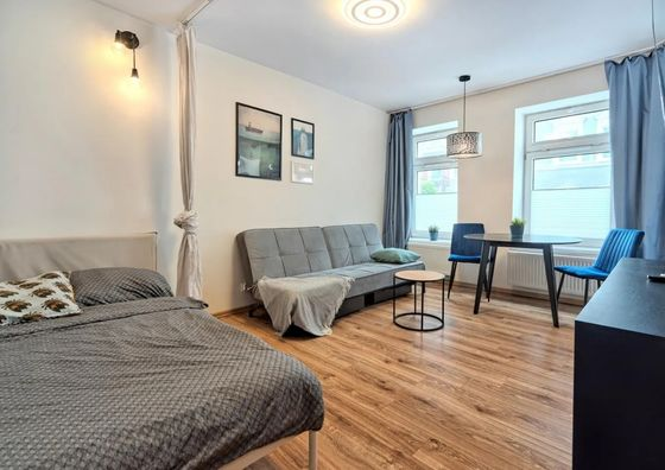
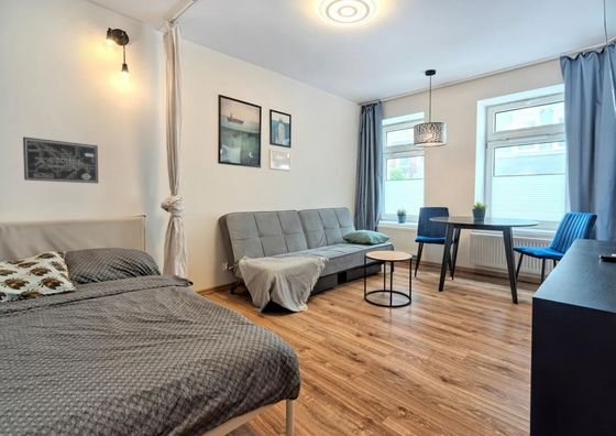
+ wall art (63, 161)
